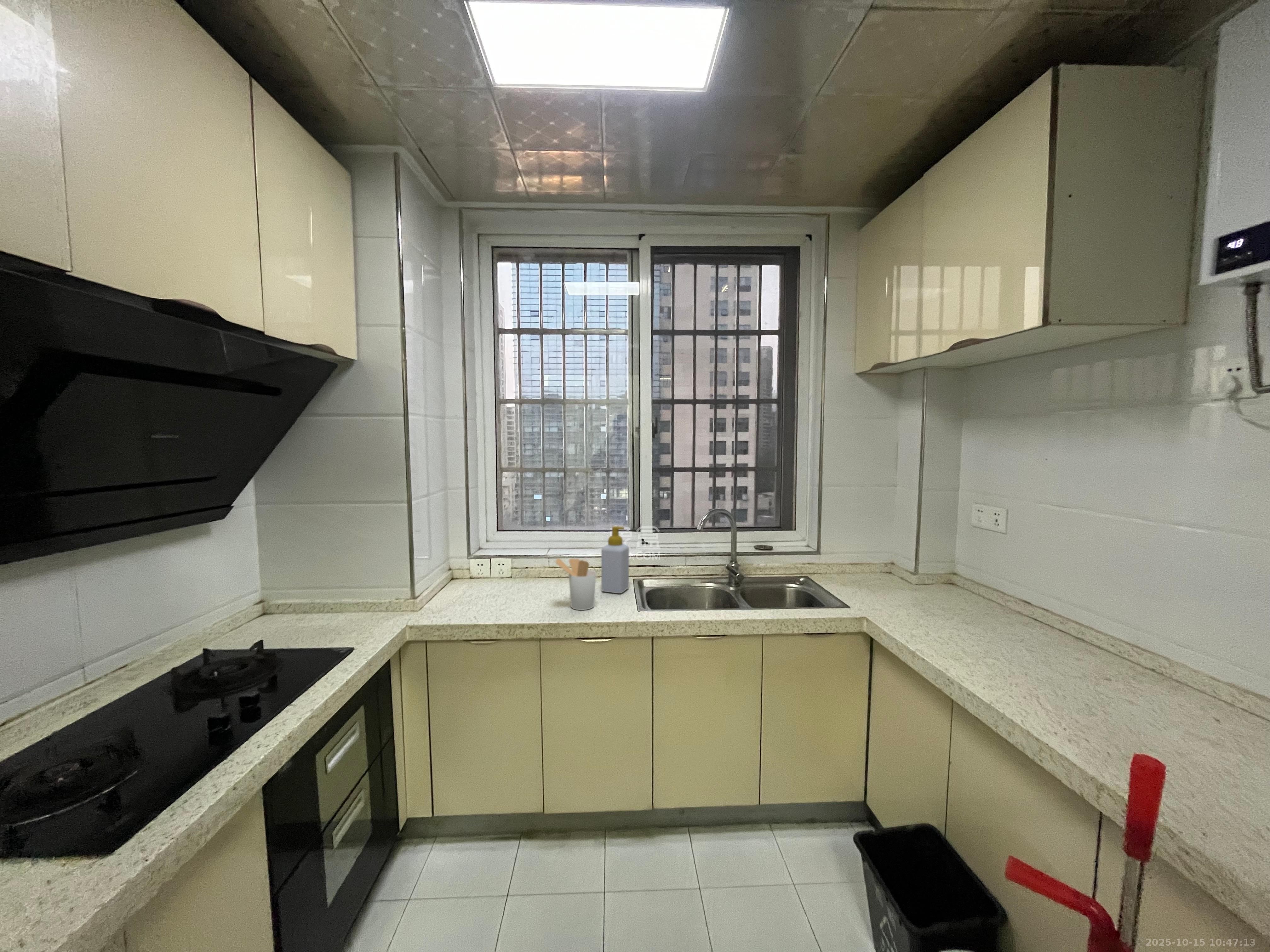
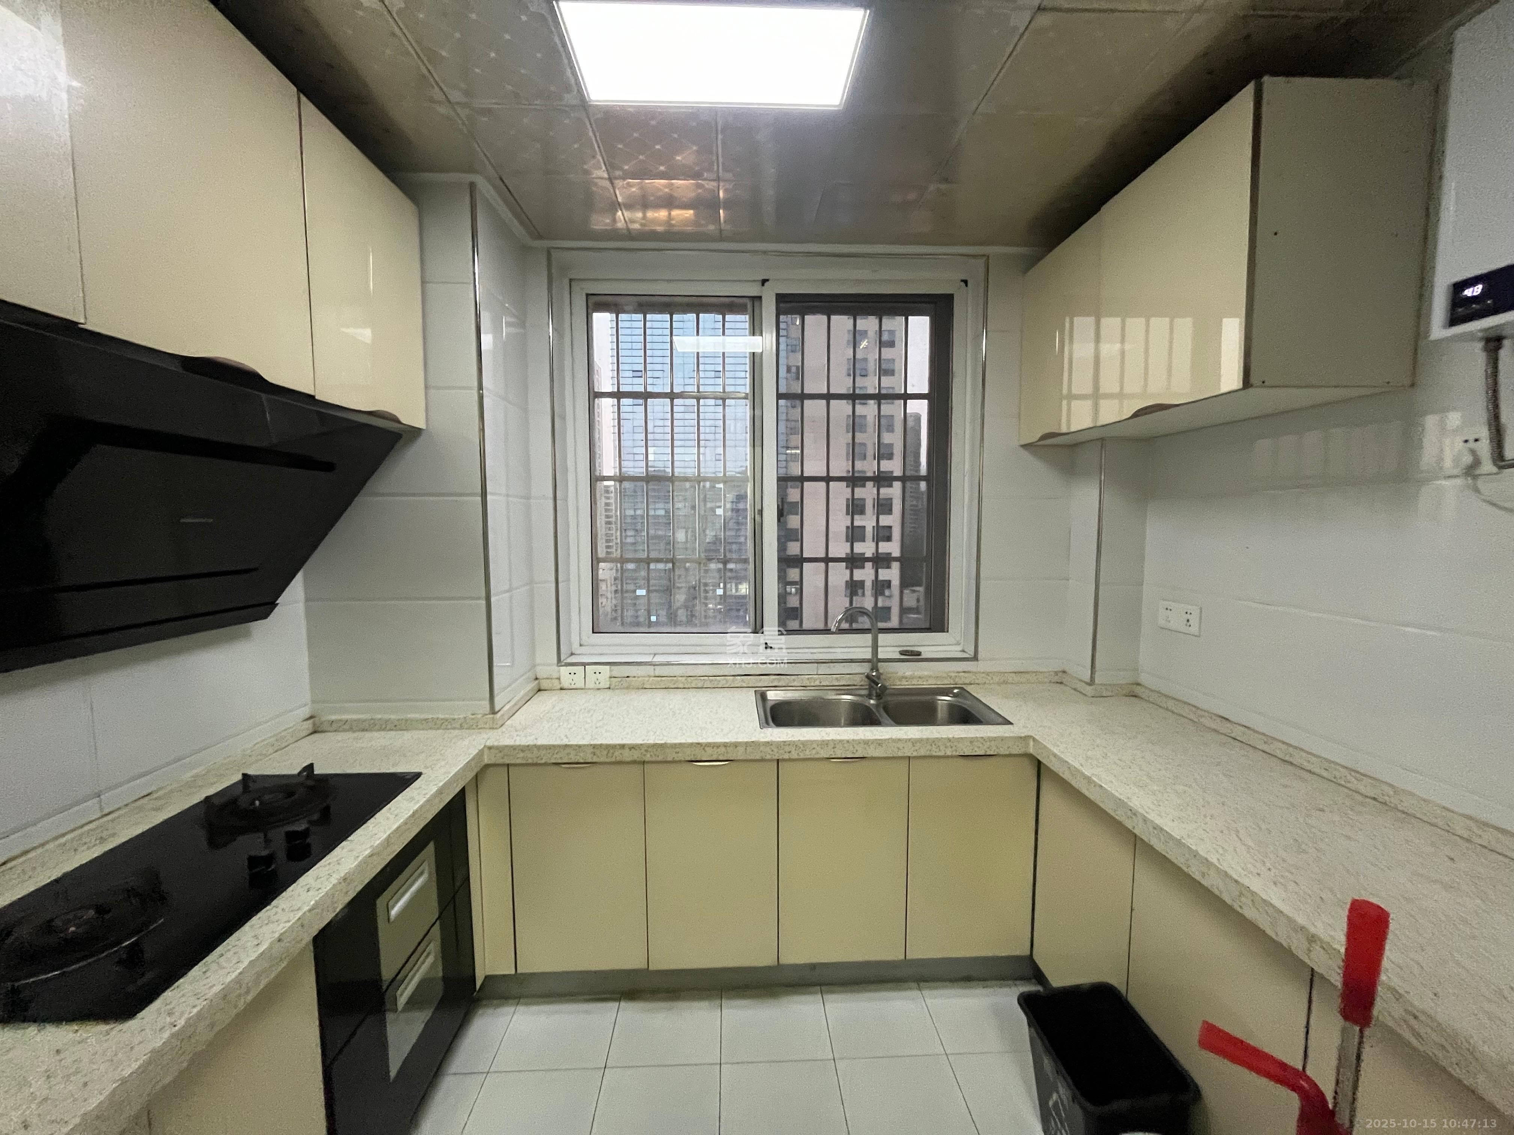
- soap bottle (615, 558)
- utensil holder (575, 582)
